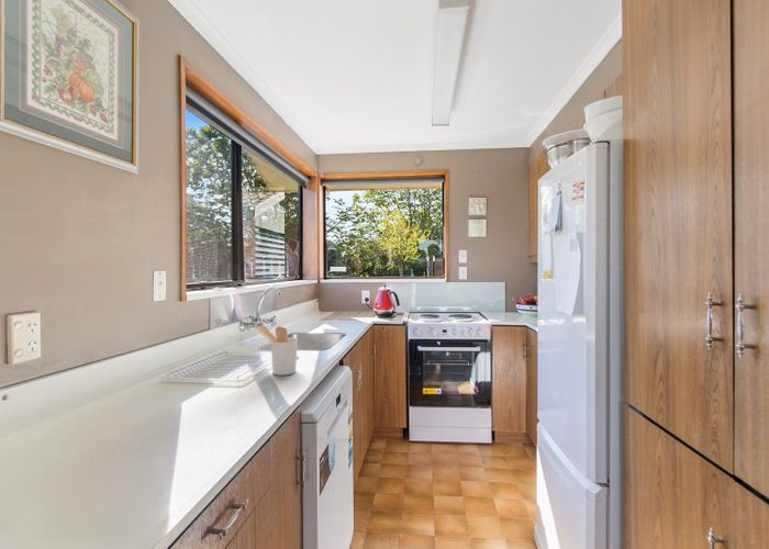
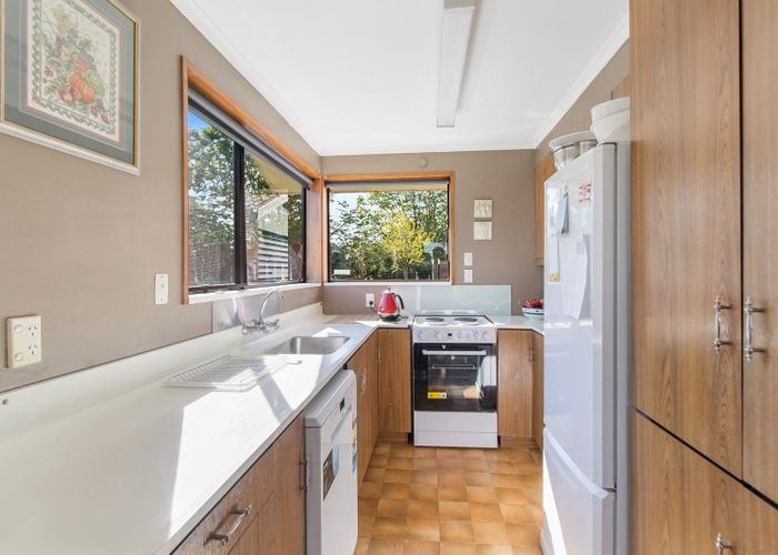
- utensil holder (277, 348)
